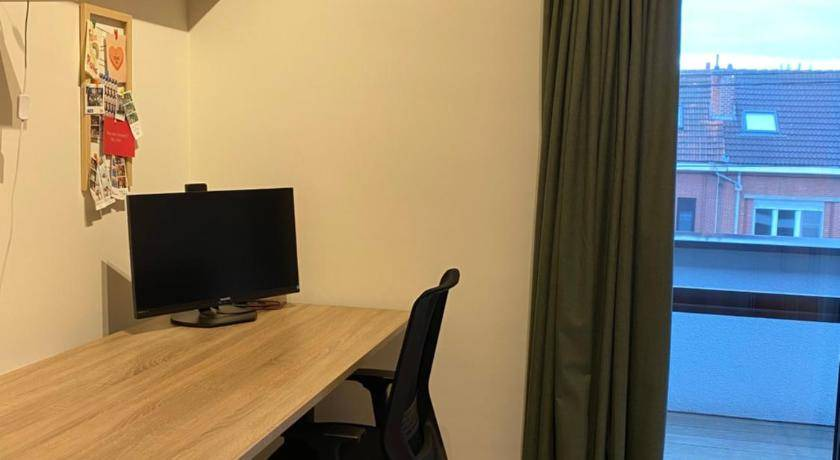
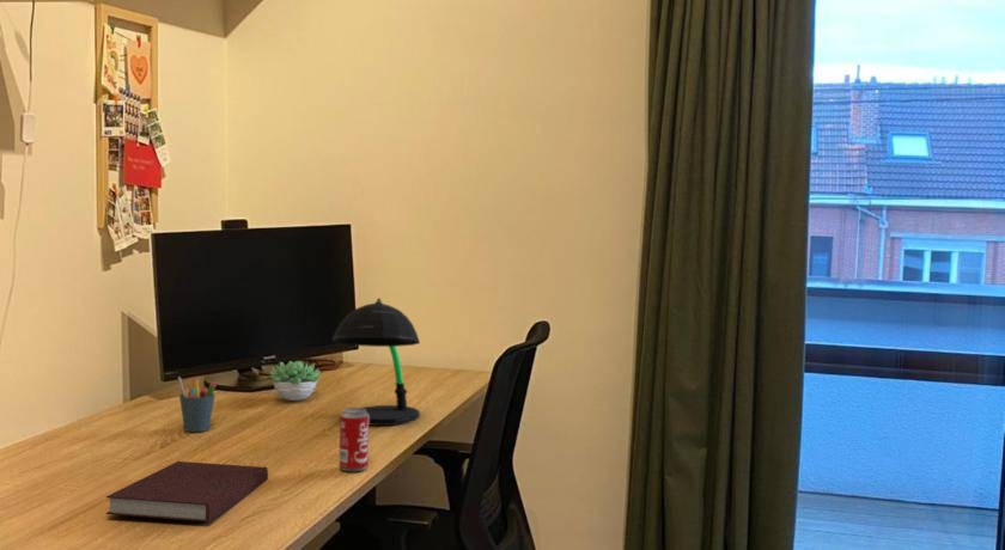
+ desk lamp (392, 360)
+ pen holder (196, 402)
+ notebook (191, 489)
+ succulent plant (294, 380)
+ beverage can (353, 439)
